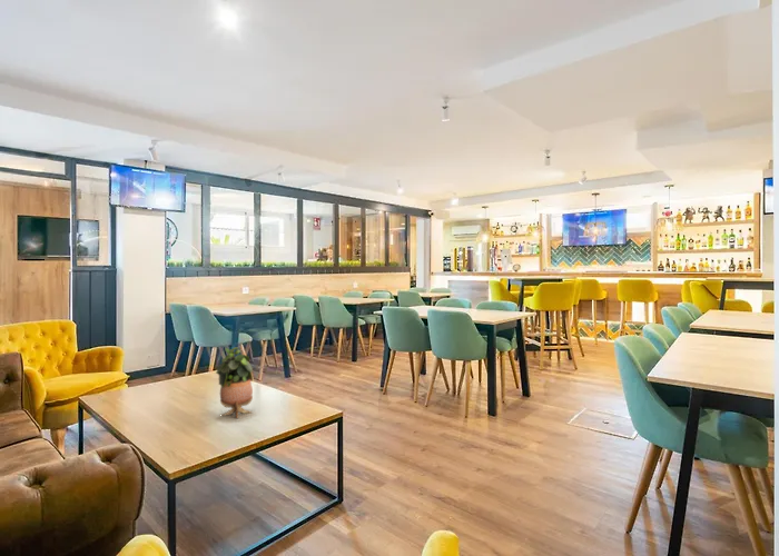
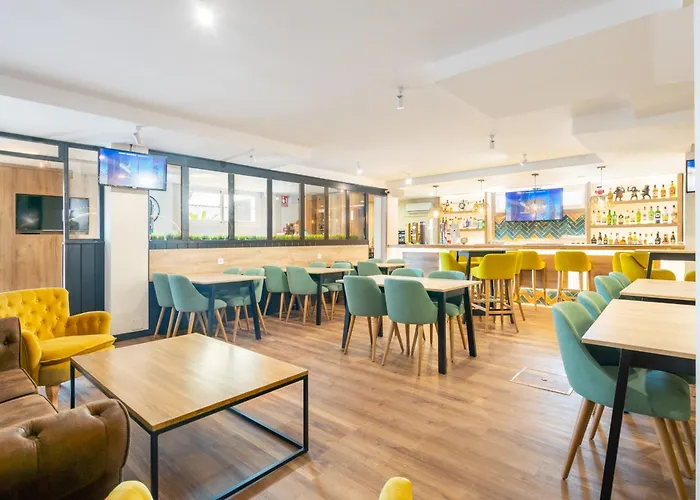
- potted plant (235, 379)
